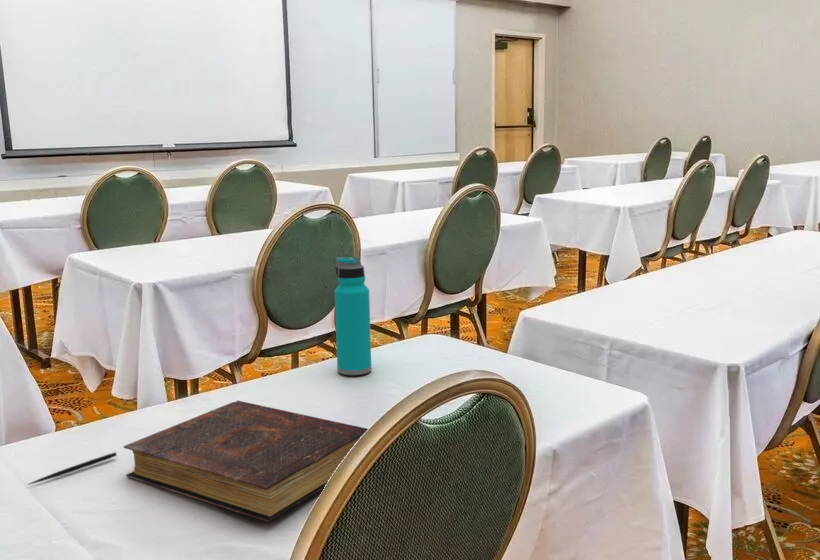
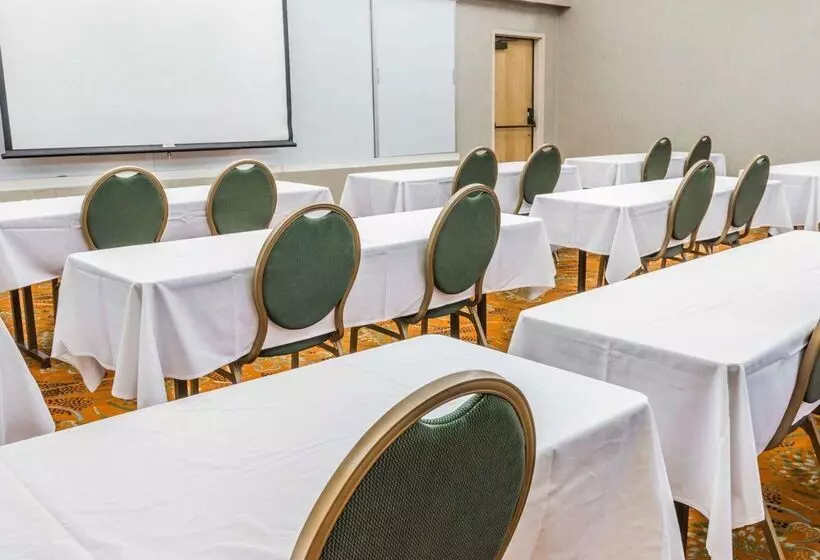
- water bottle (352, 314)
- pen (73, 467)
- book (252, 451)
